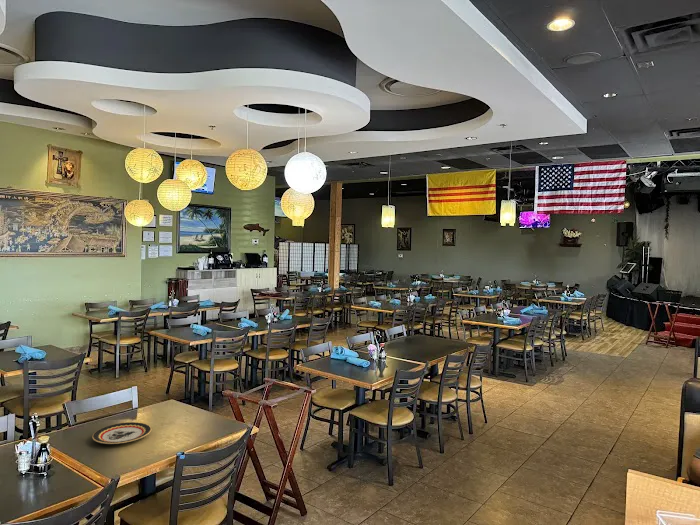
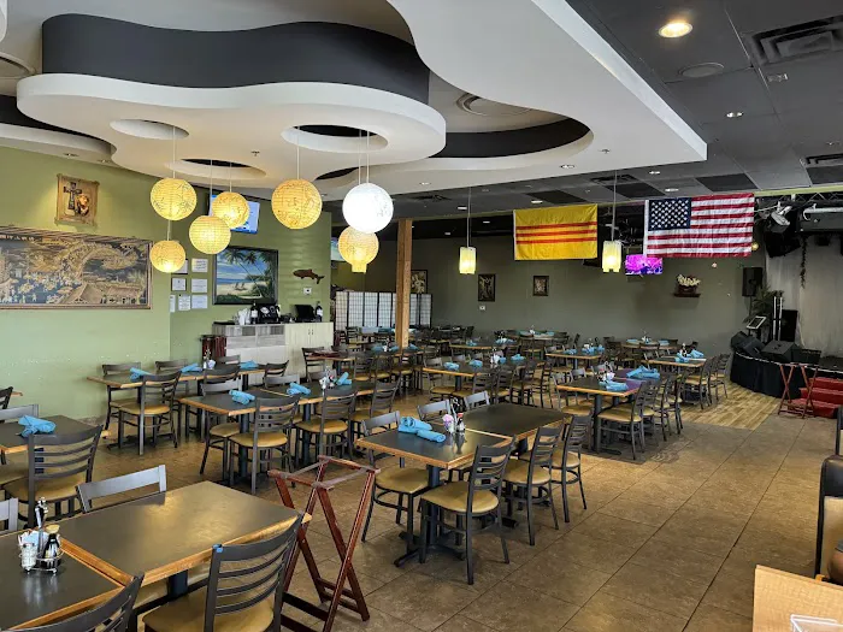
- plate (122, 434)
